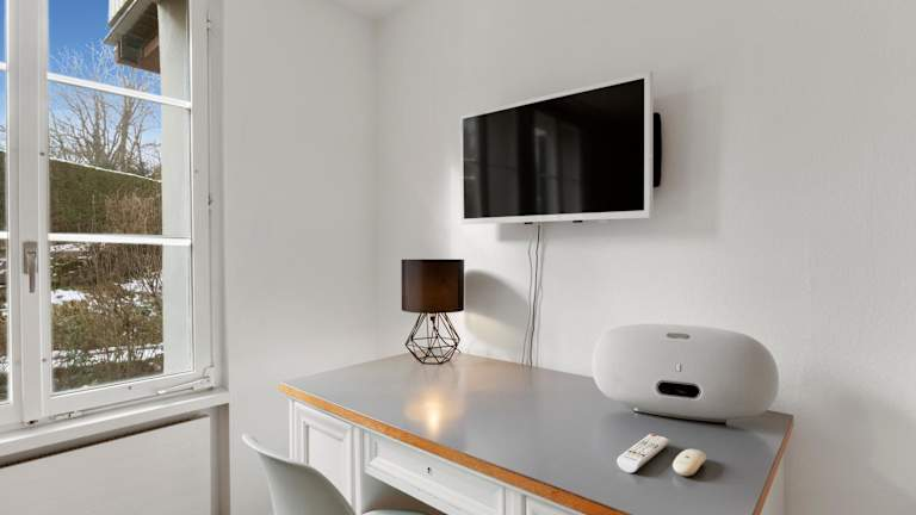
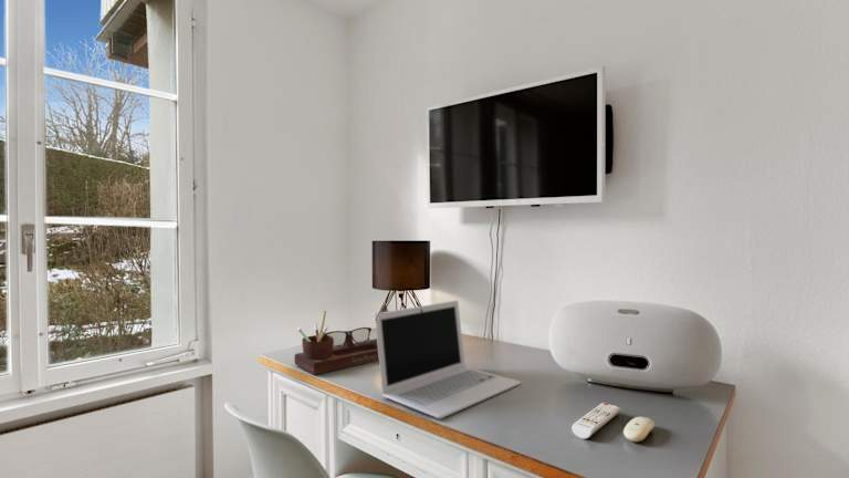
+ desk organizer (348, 334)
+ laptop (450, 350)
